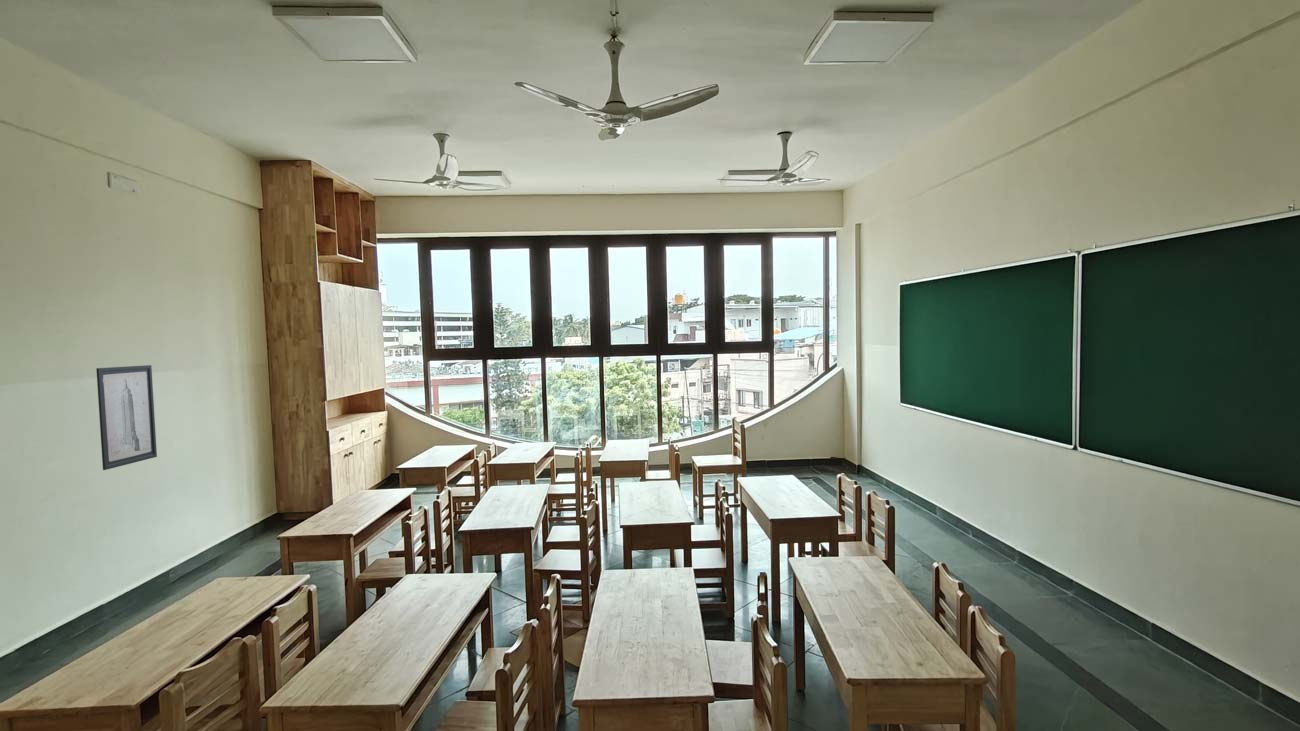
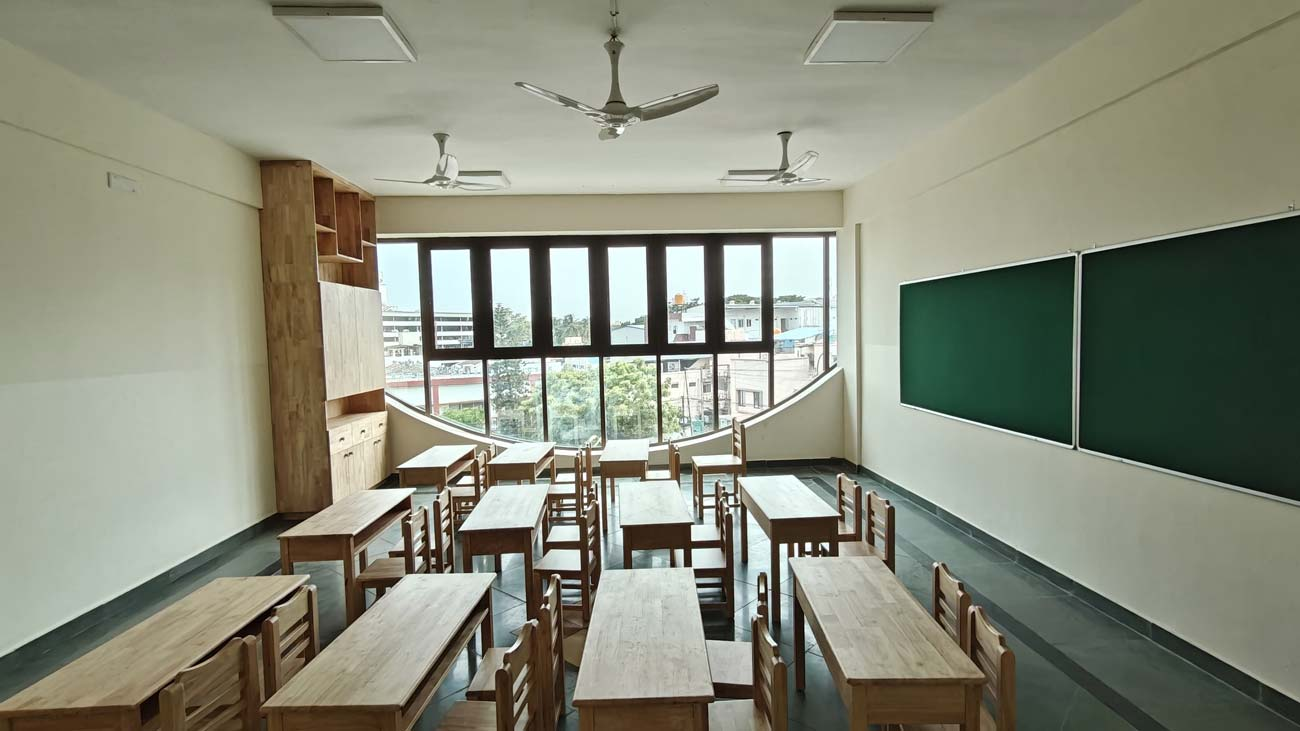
- wall art (128, 415)
